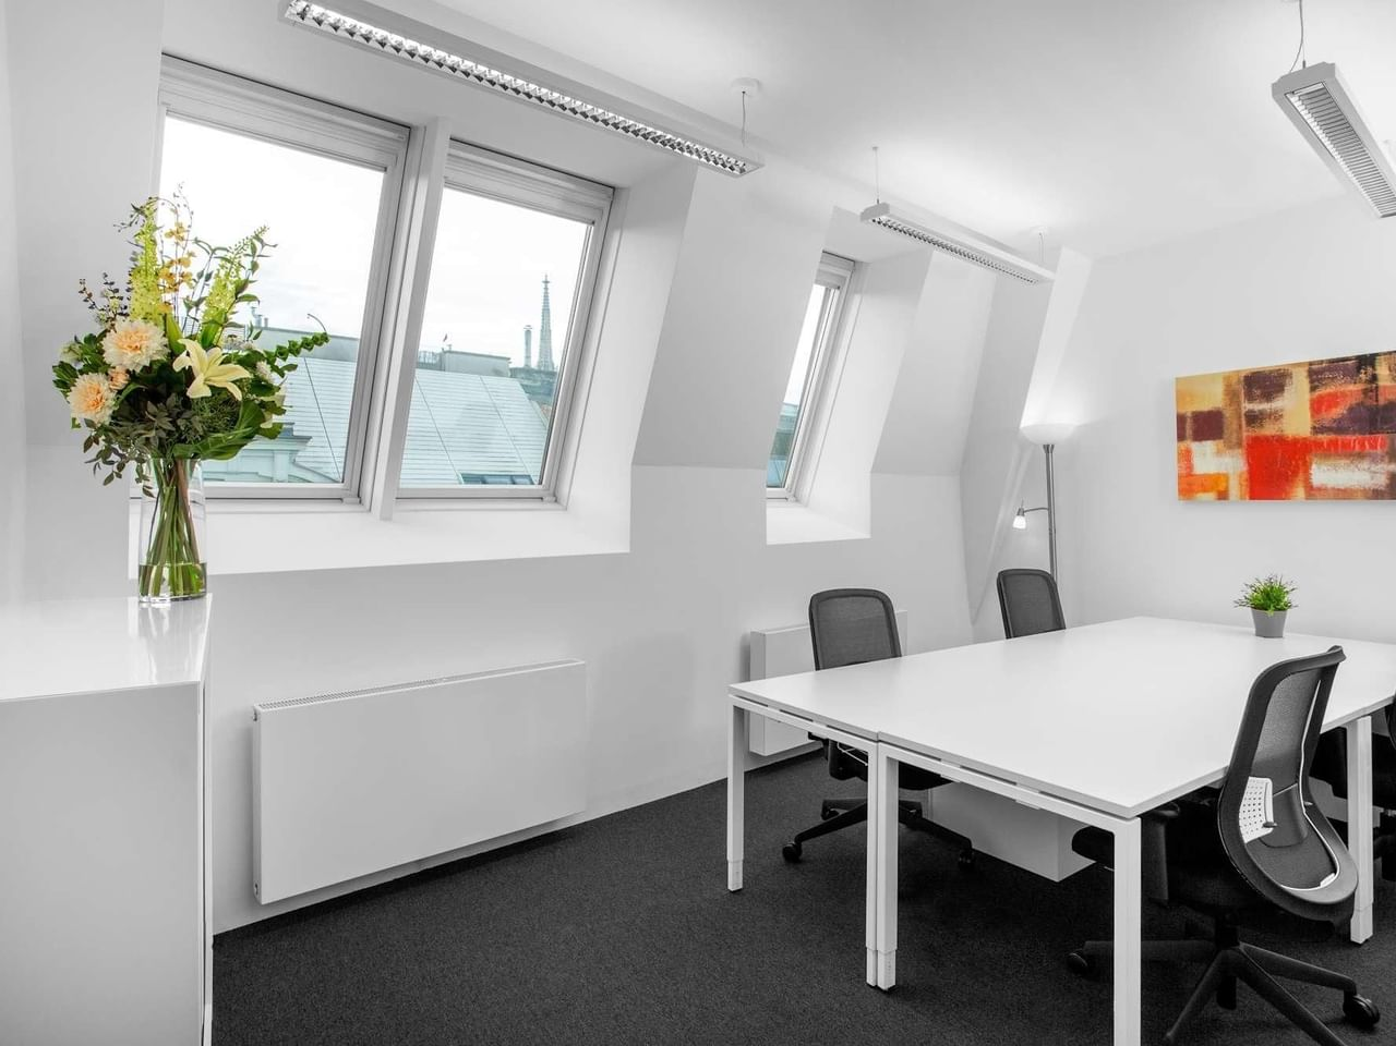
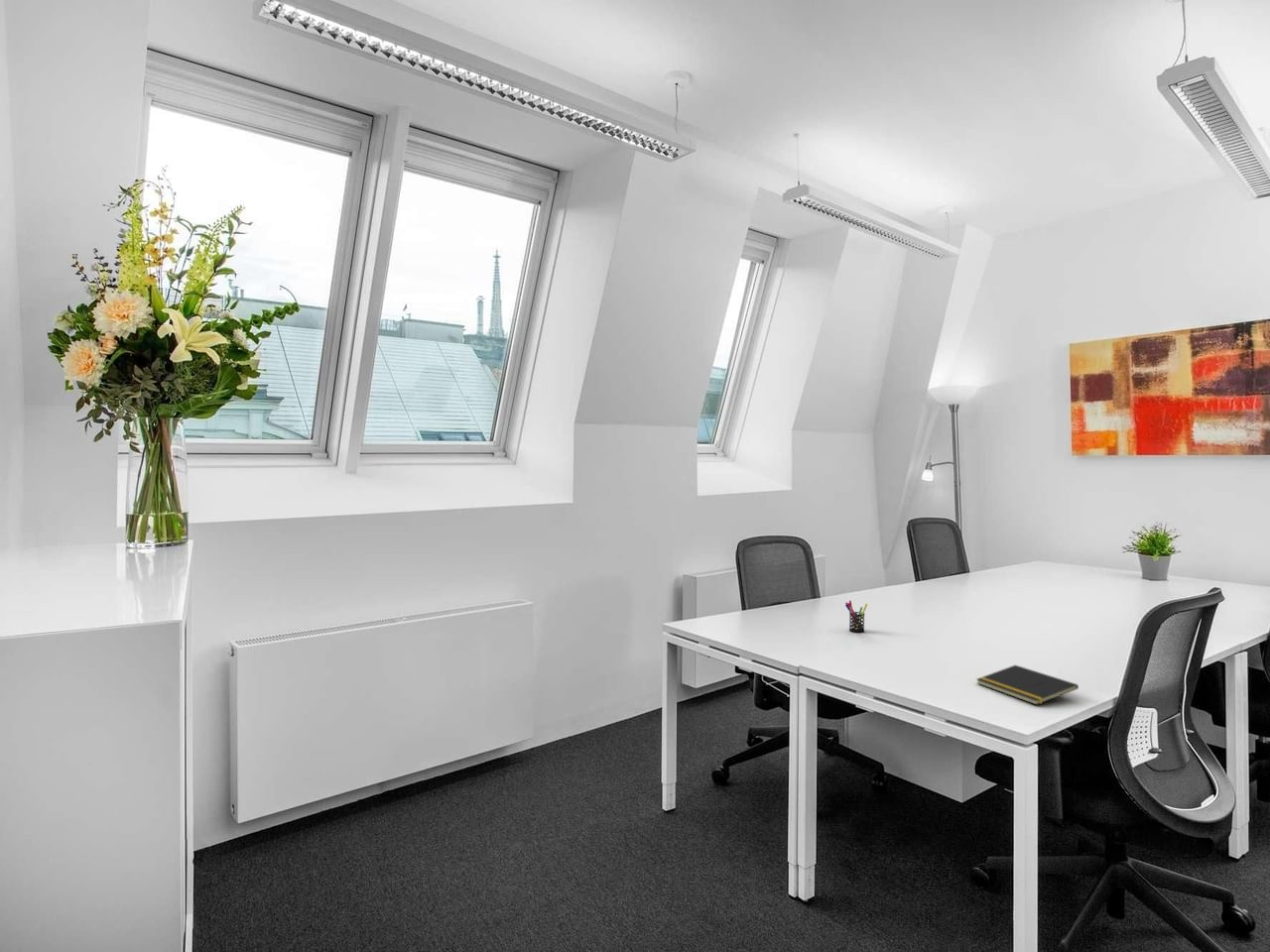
+ notepad (1025, 683)
+ pen holder (856, 616)
